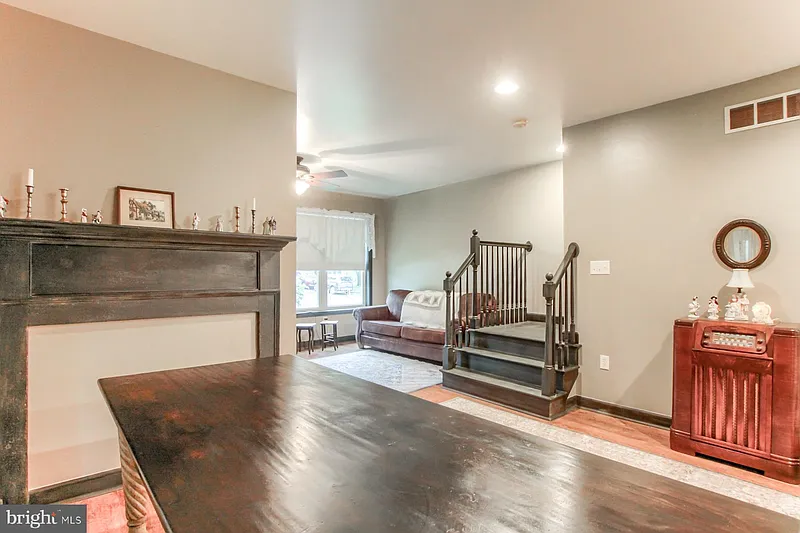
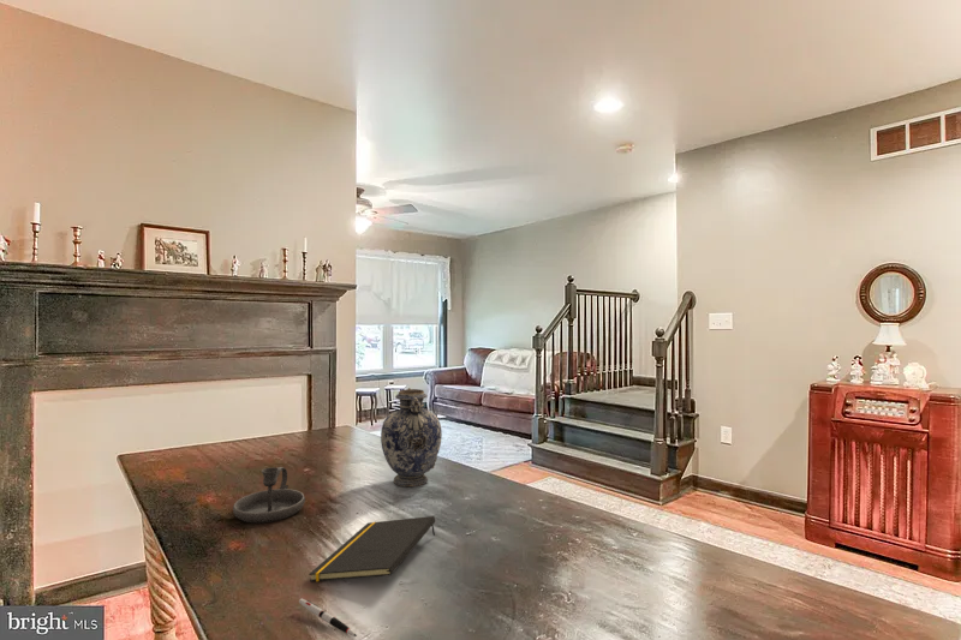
+ notepad (377, 545)
+ candlestick (271, 489)
+ pen (327, 616)
+ decorative vase (411, 436)
